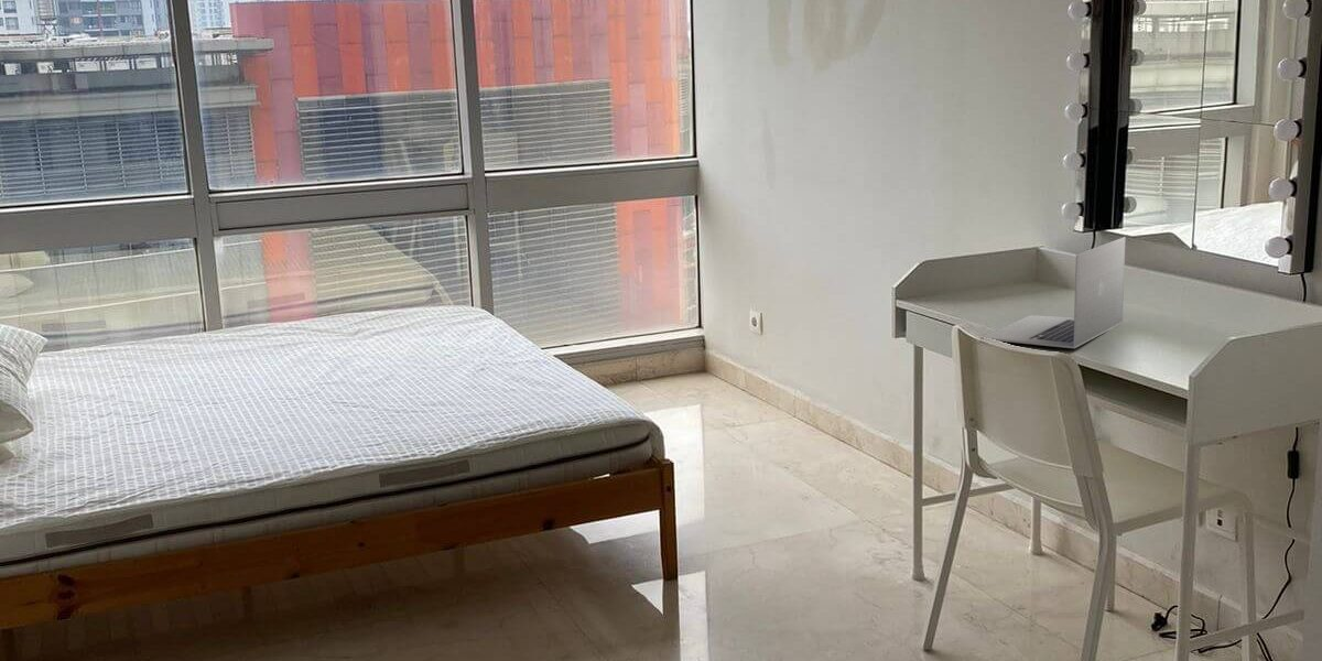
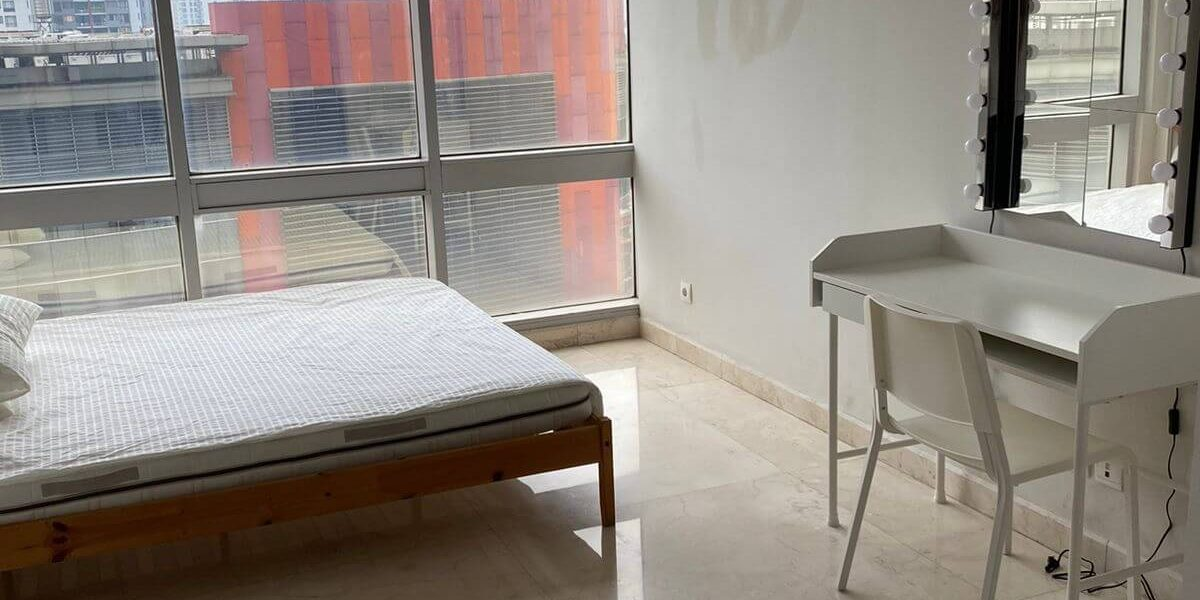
- laptop (1075, 286)
